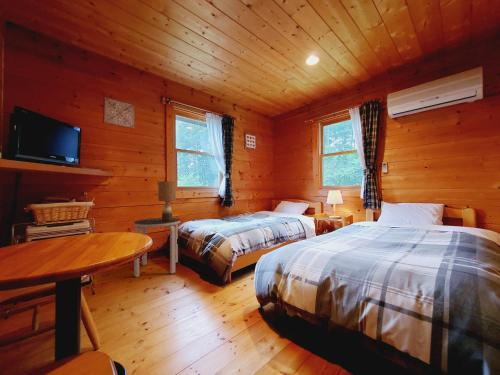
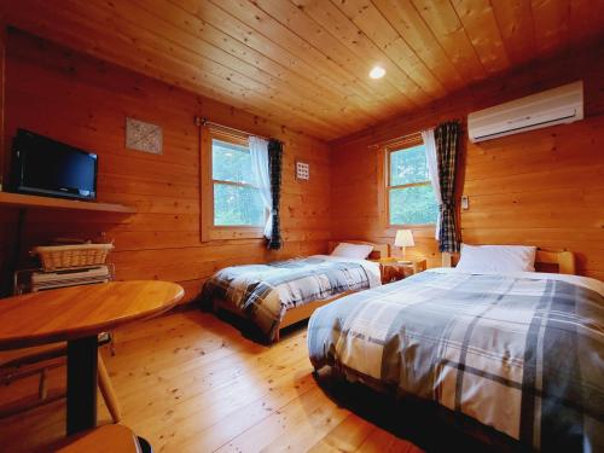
- table lamp (167, 201)
- side table (170, 244)
